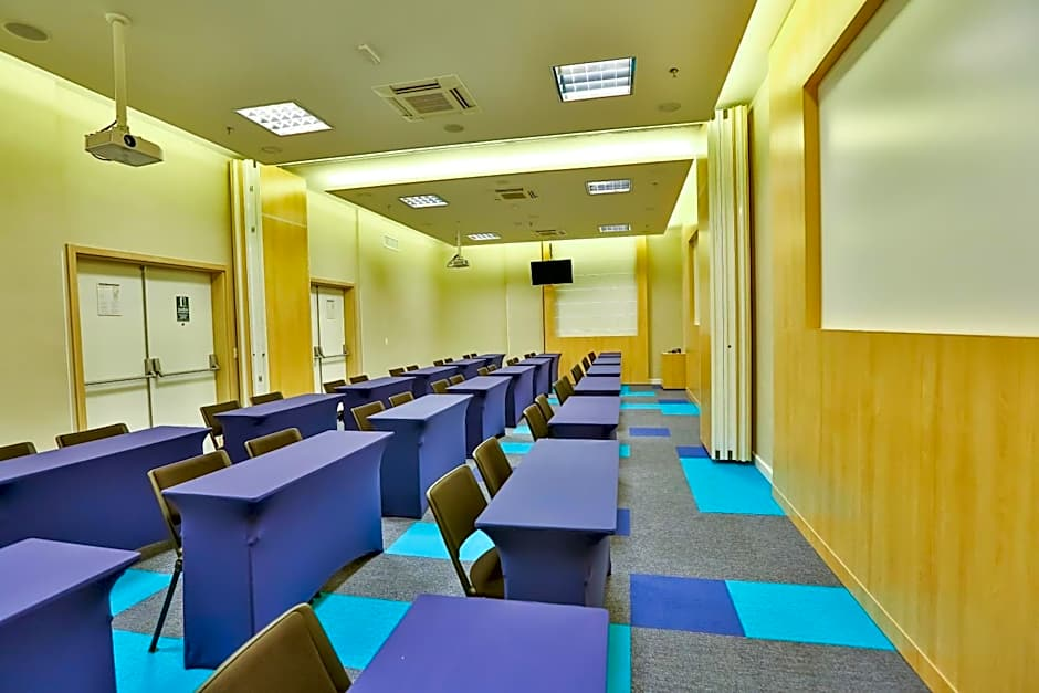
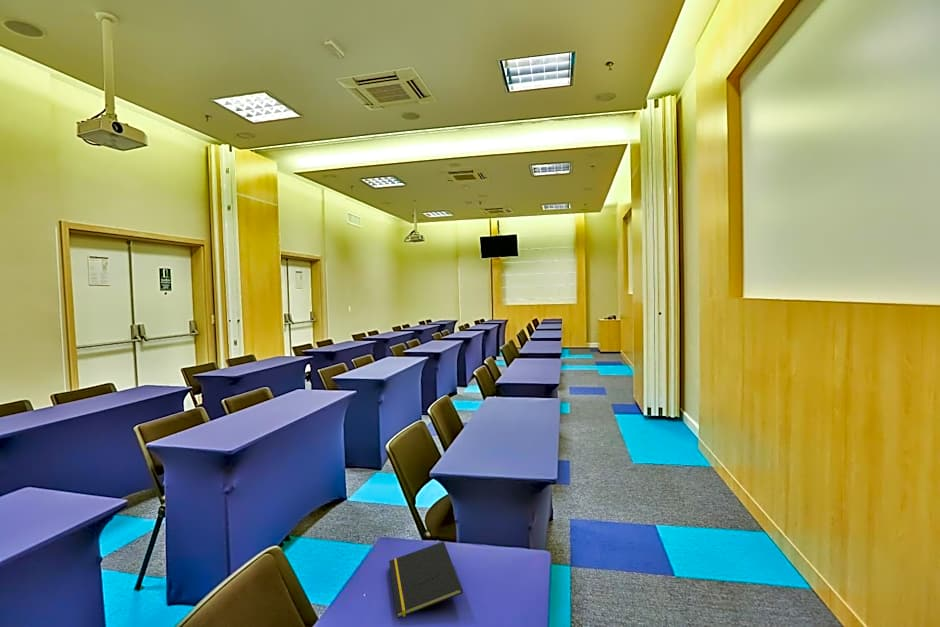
+ notepad (423, 575)
